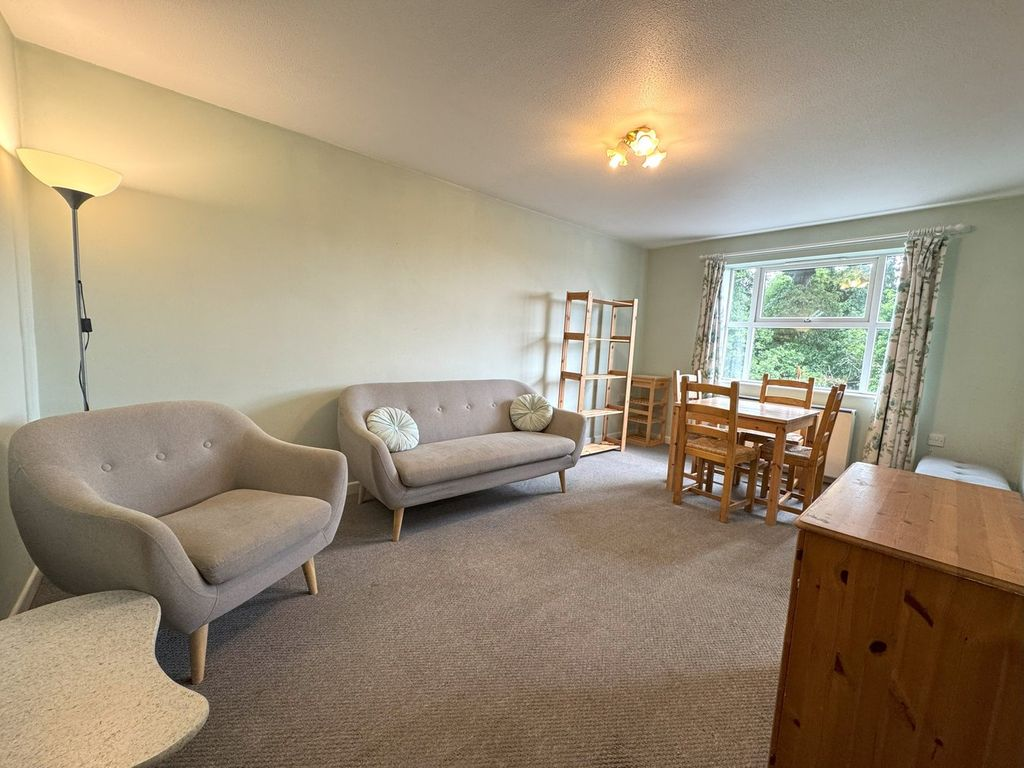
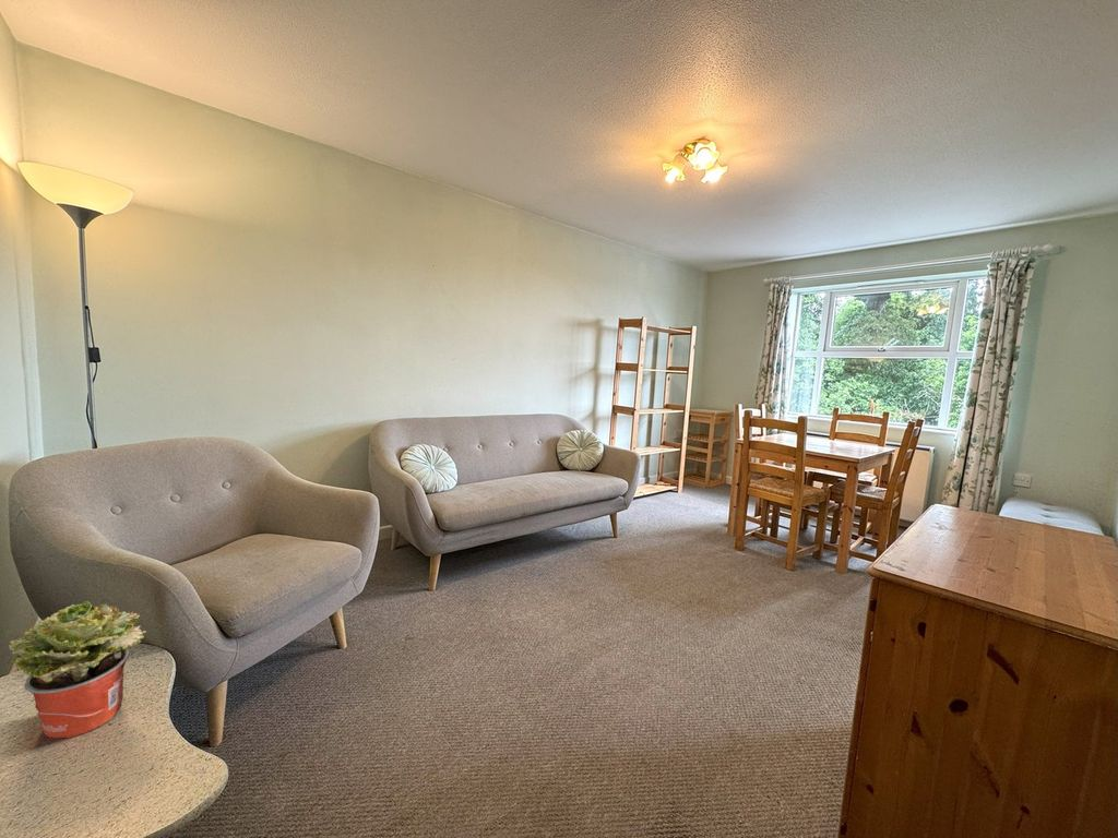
+ potted plant (83, 663)
